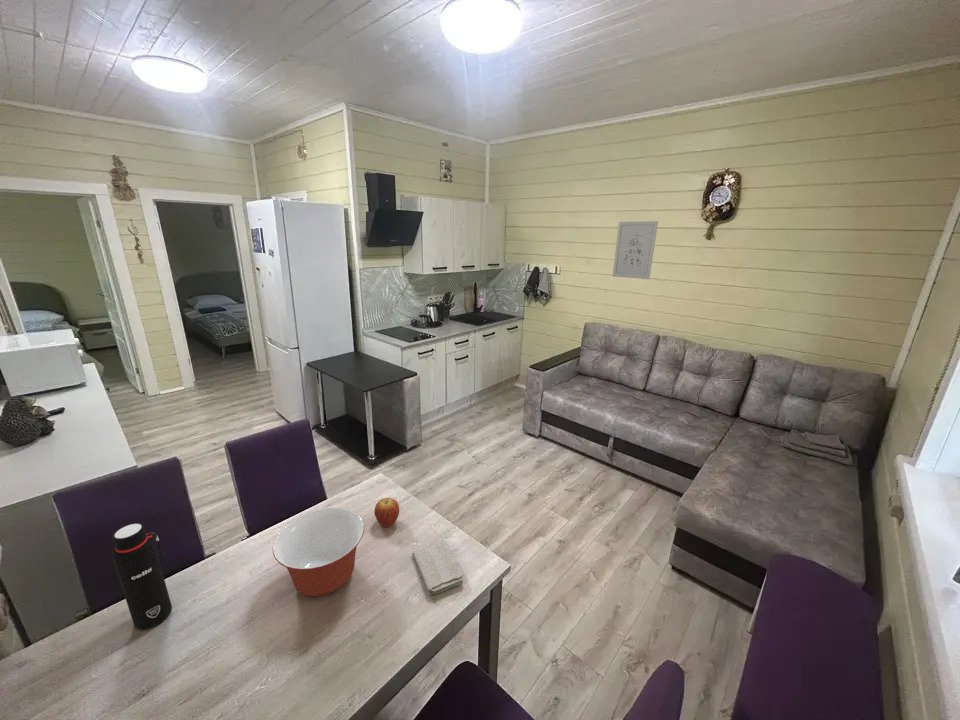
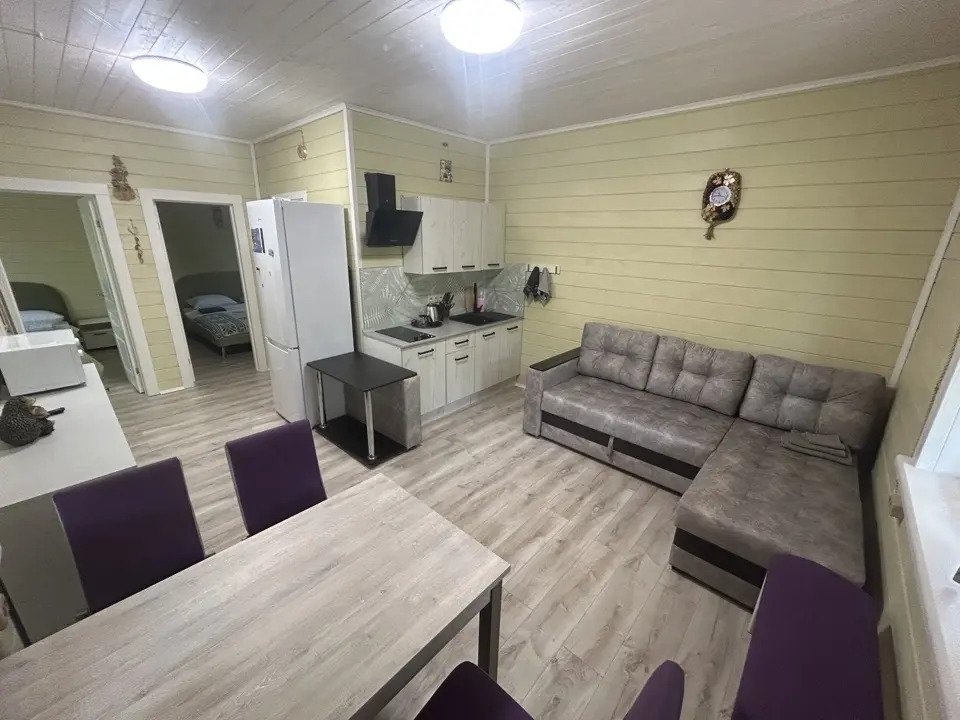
- washcloth (437, 565)
- water bottle (145, 573)
- fruit (386, 511)
- mixing bowl (322, 556)
- wall art (634, 250)
